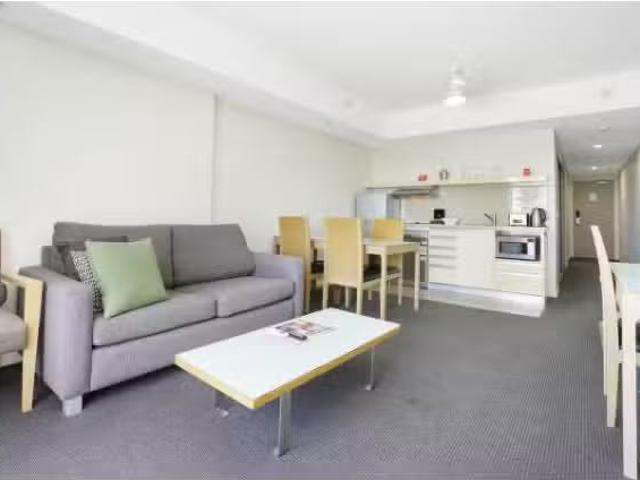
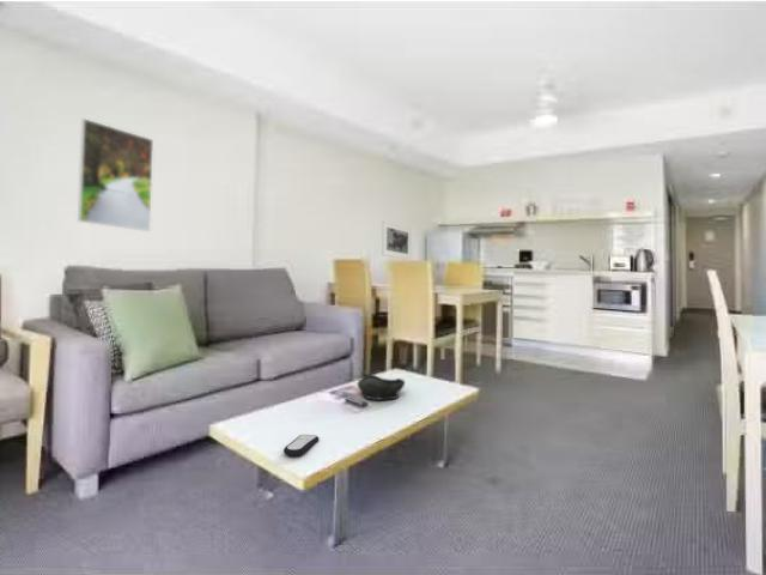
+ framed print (117, 177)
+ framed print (397, 241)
+ remote control (300, 444)
+ bowl (379, 385)
